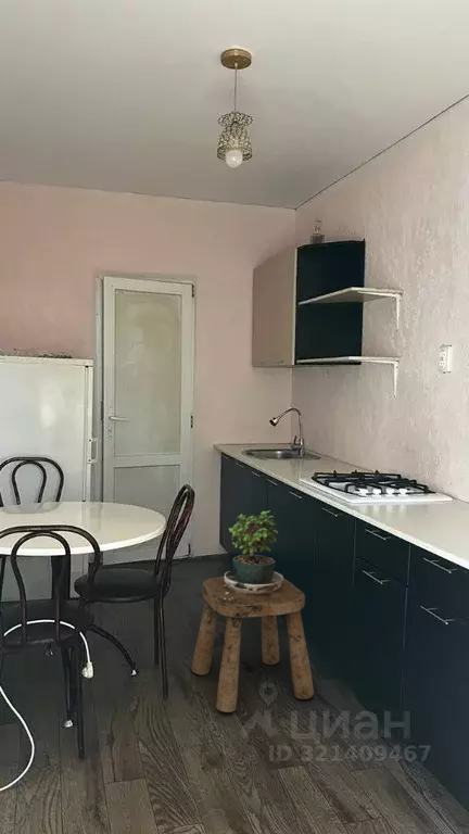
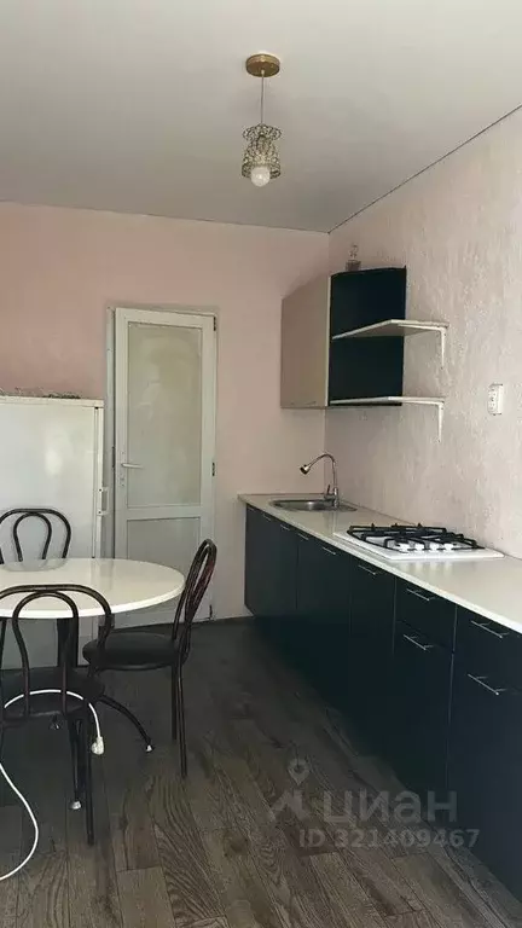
- potted plant (253, 548)
- stool (262, 635)
